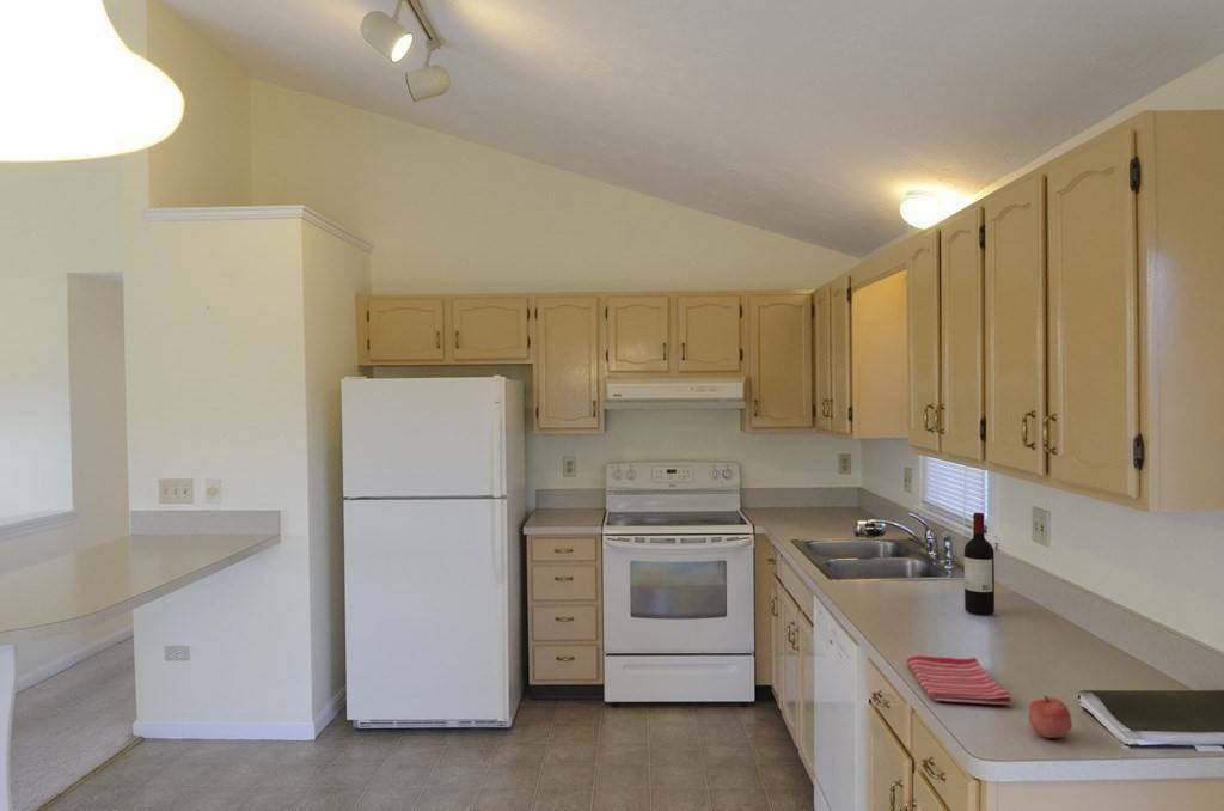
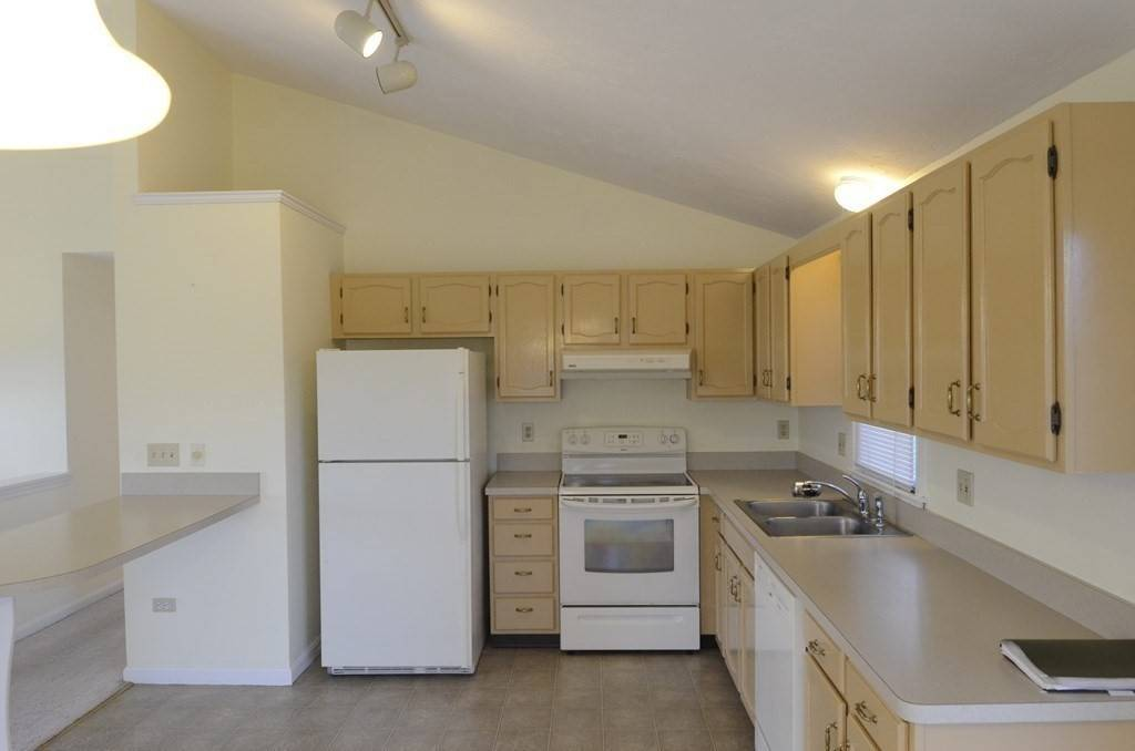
- dish towel (955, 678)
- wine bottle (979, 562)
- apple (1049, 714)
